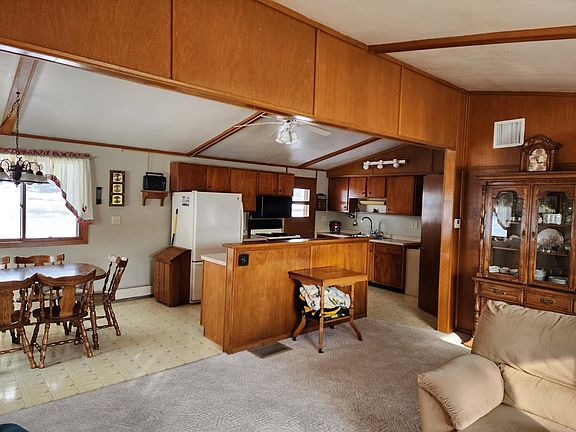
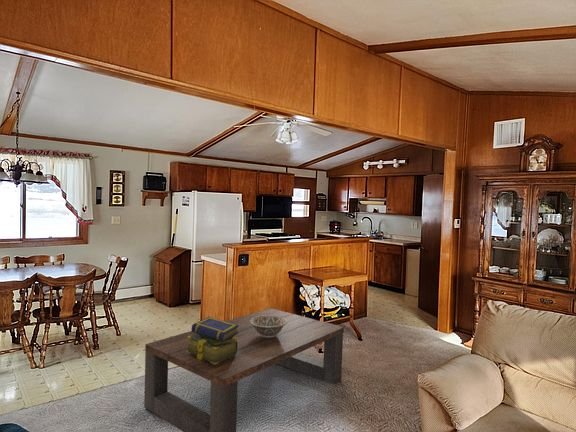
+ stack of books (214, 338)
+ coffee table (252, 363)
+ decorative bowl (268, 327)
